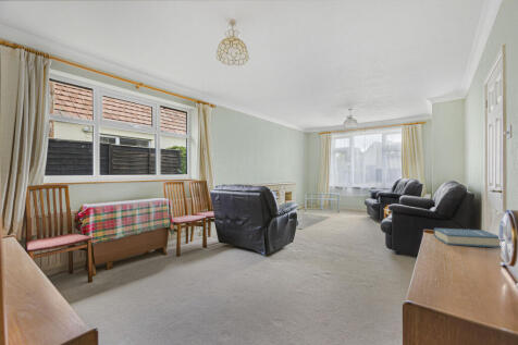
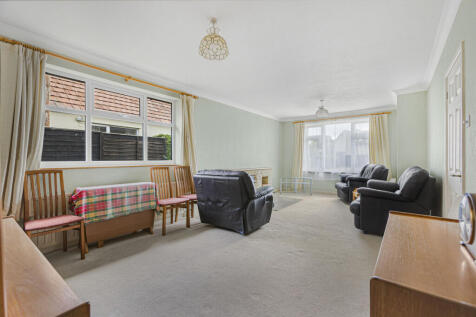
- hardback book (465, 236)
